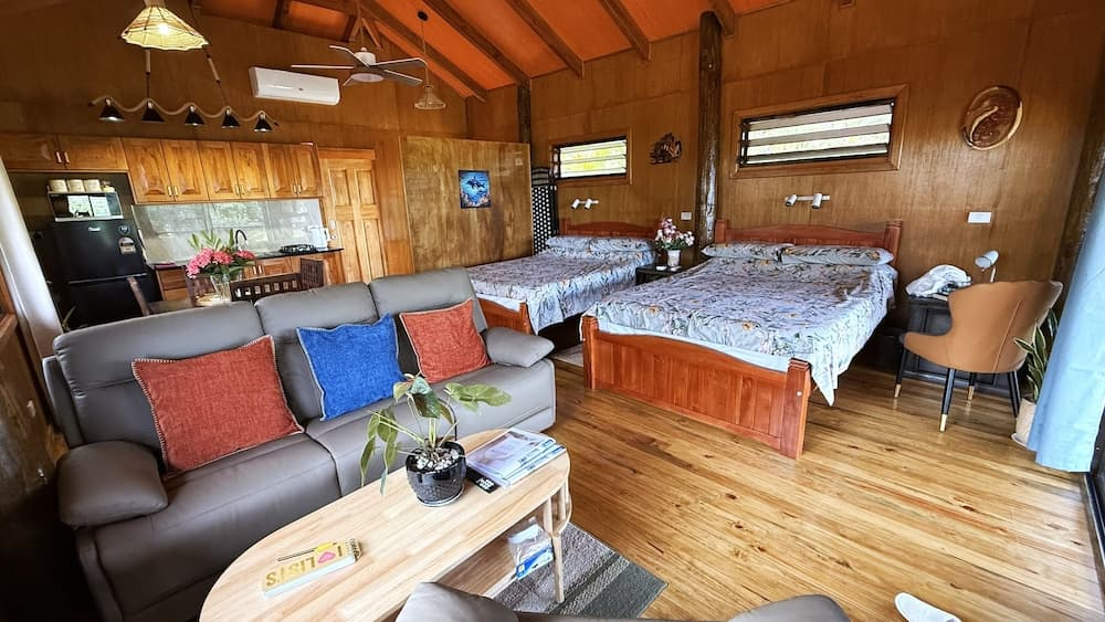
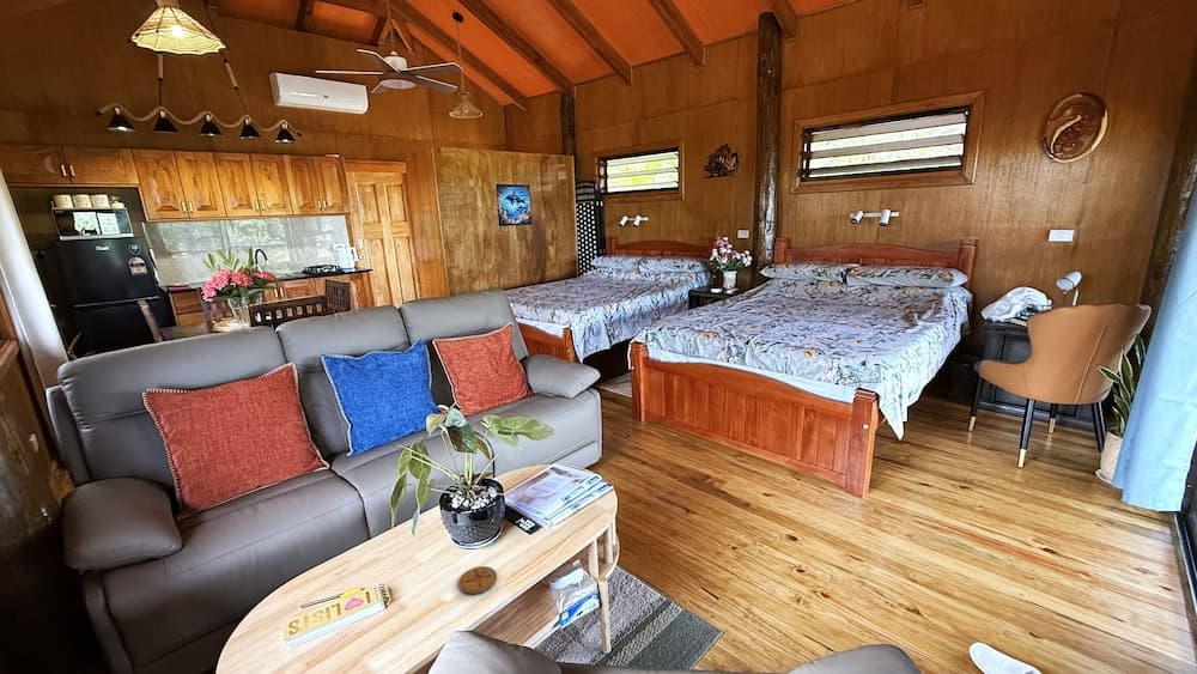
+ coaster (478, 579)
